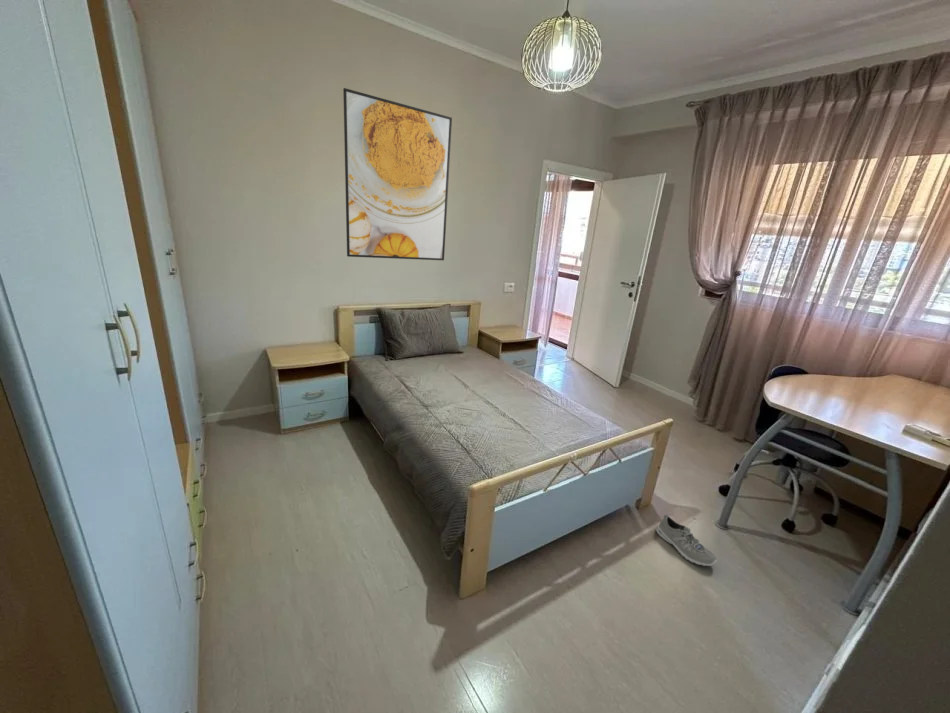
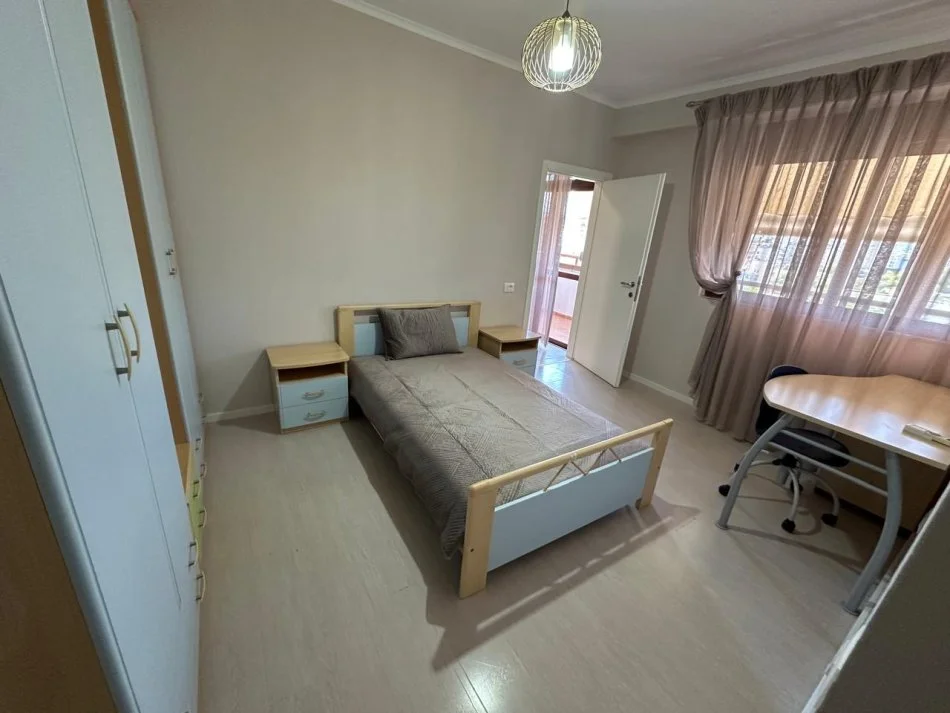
- sneaker (685, 539)
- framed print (400, 185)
